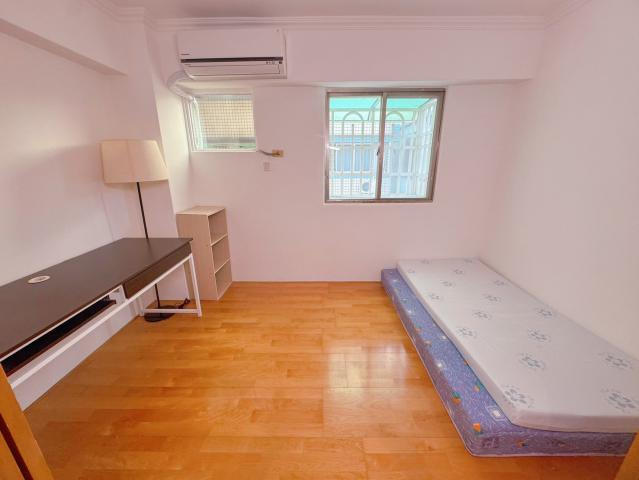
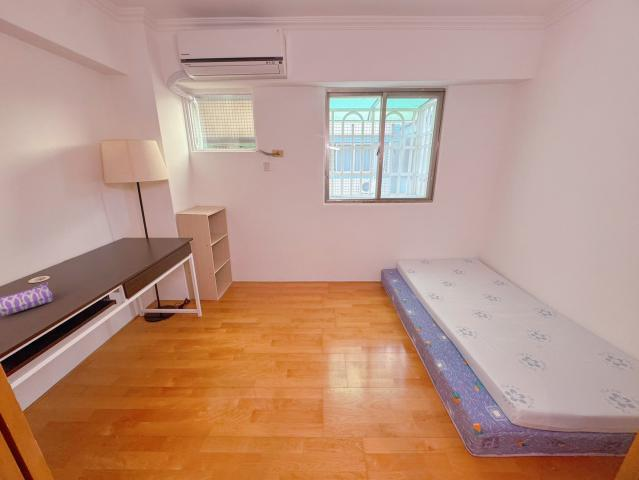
+ pencil case (18, 300)
